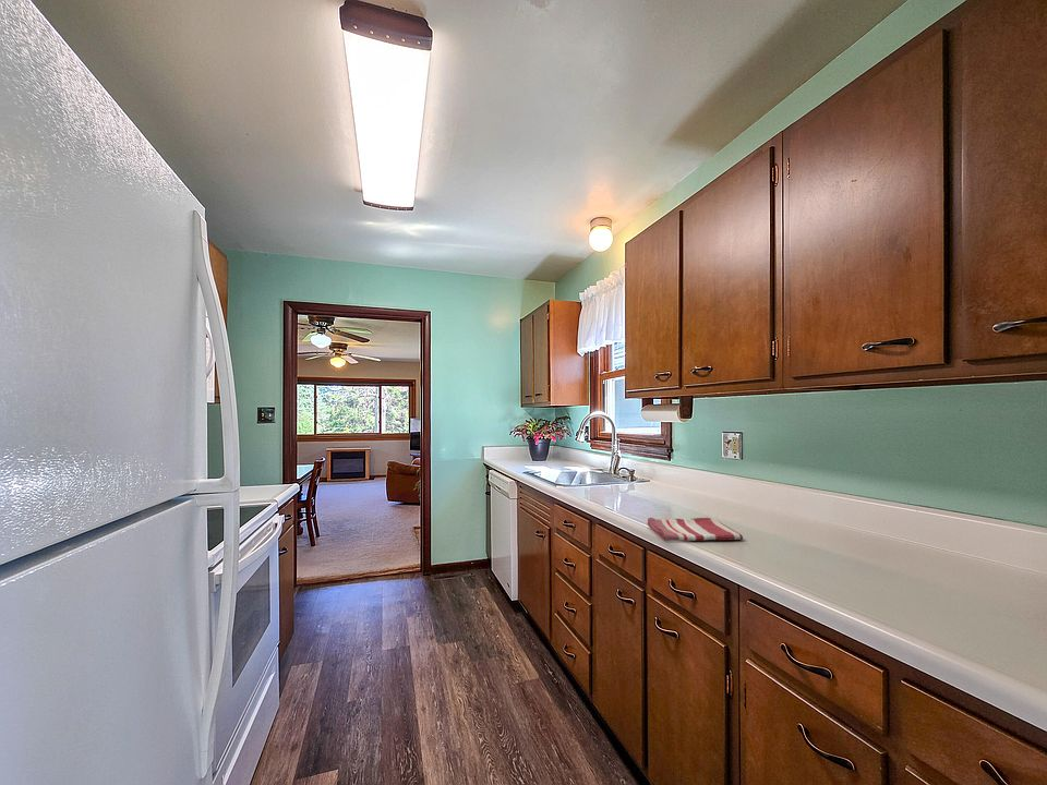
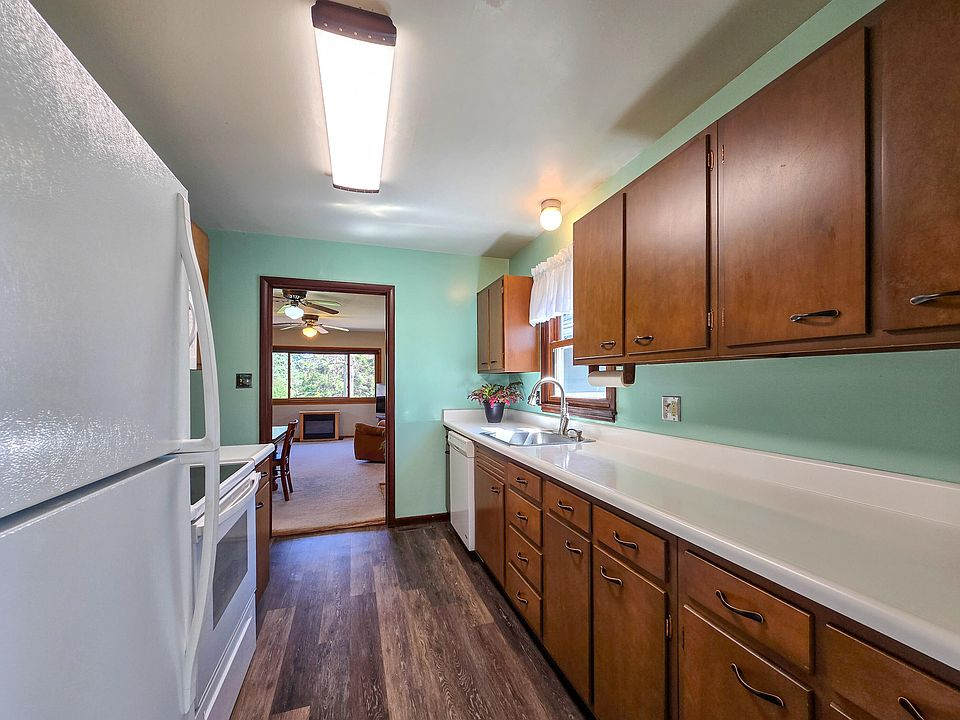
- dish towel (691, 528)
